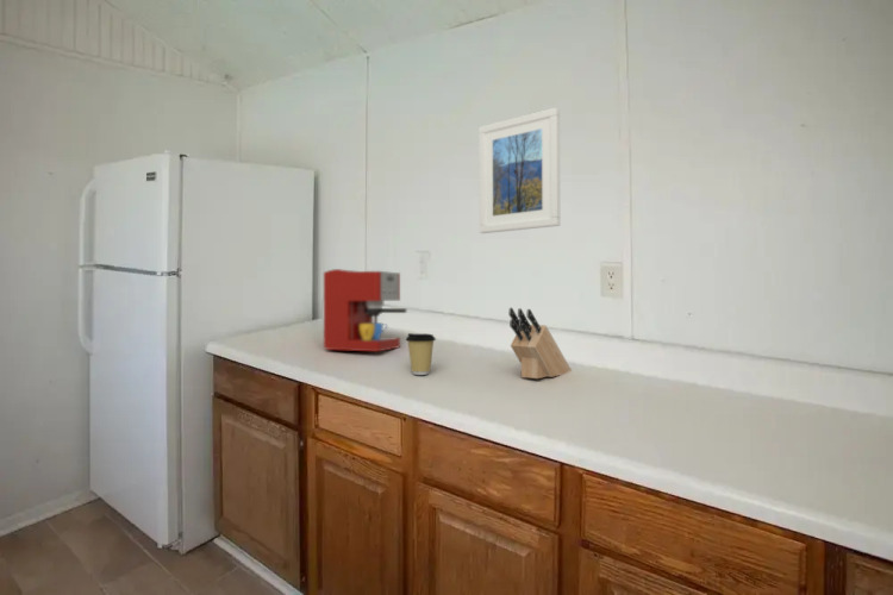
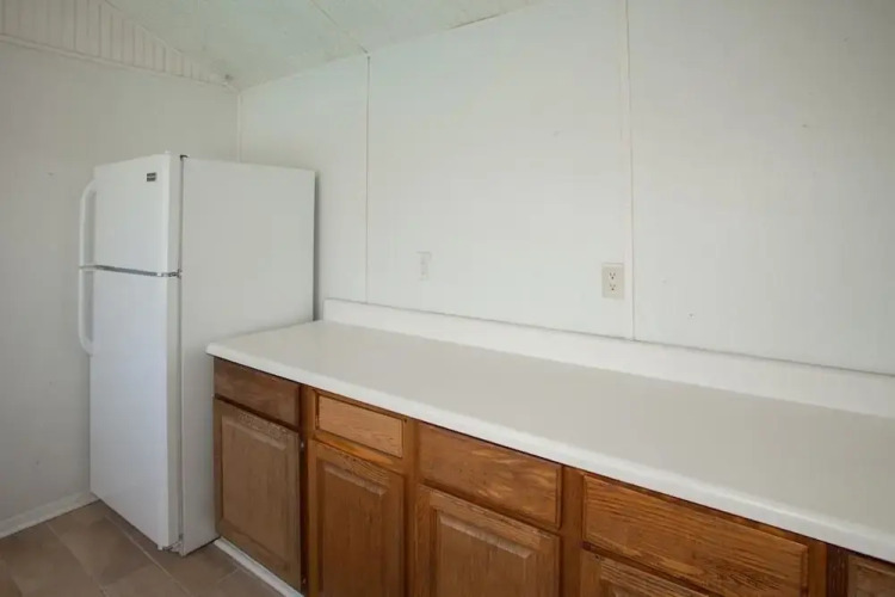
- coffee maker (362, 308)
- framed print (517, 174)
- knife block (538, 342)
- coffee cup (420, 352)
